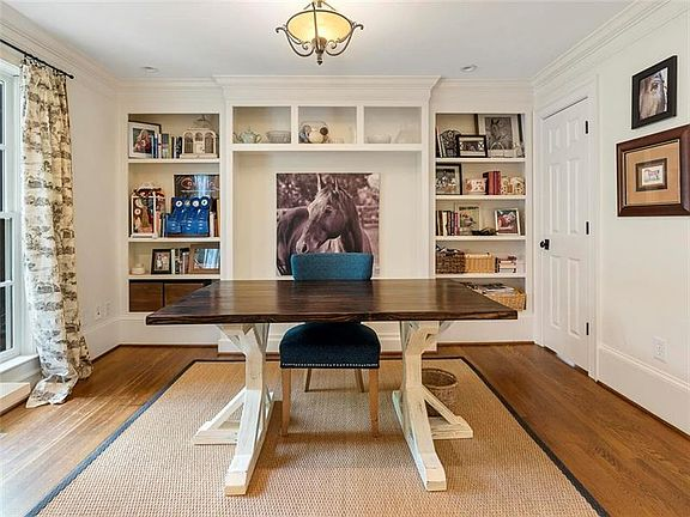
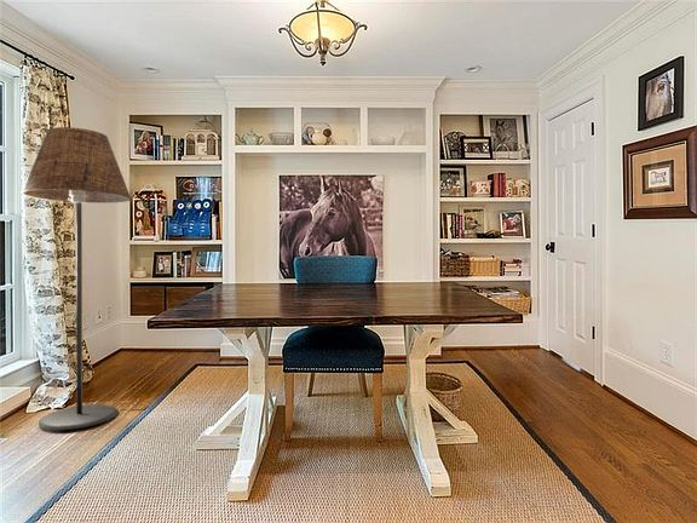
+ floor lamp (79, 276)
